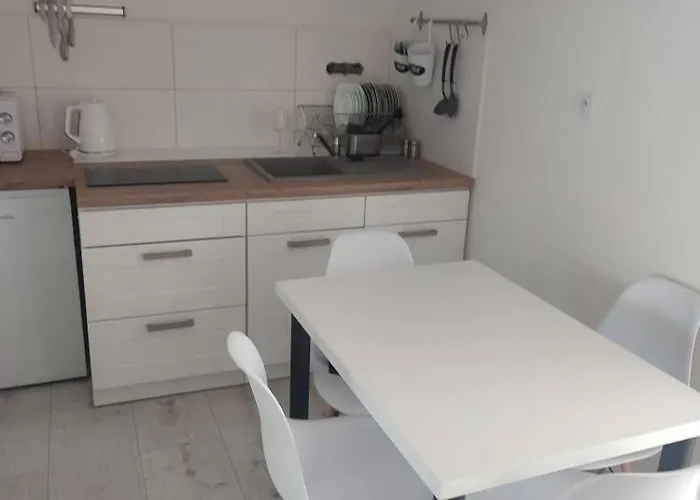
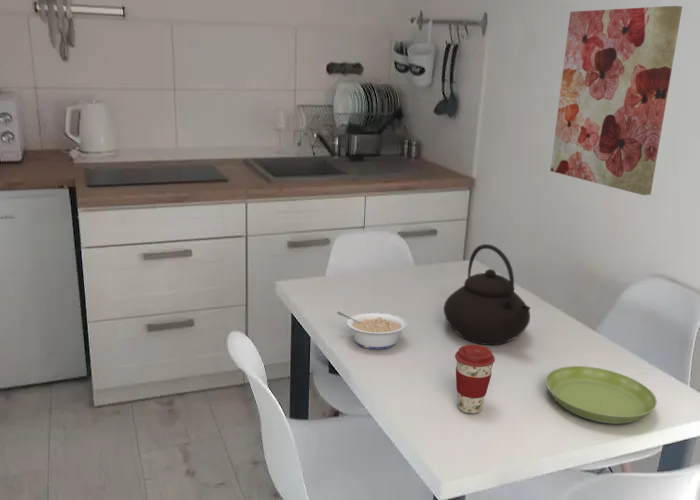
+ coffee cup (472, 379)
+ legume (374, 330)
+ wall art (608, 98)
+ teapot (494, 294)
+ saucer (598, 396)
